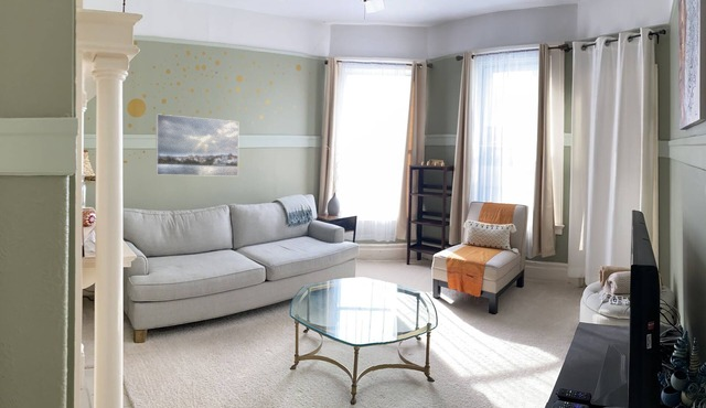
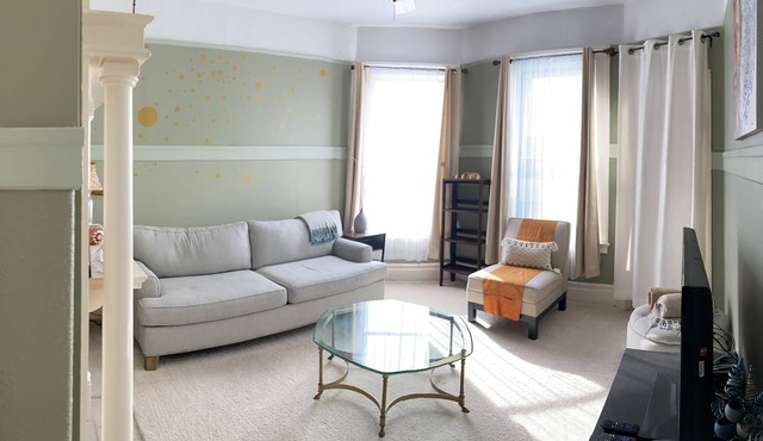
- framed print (199, 147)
